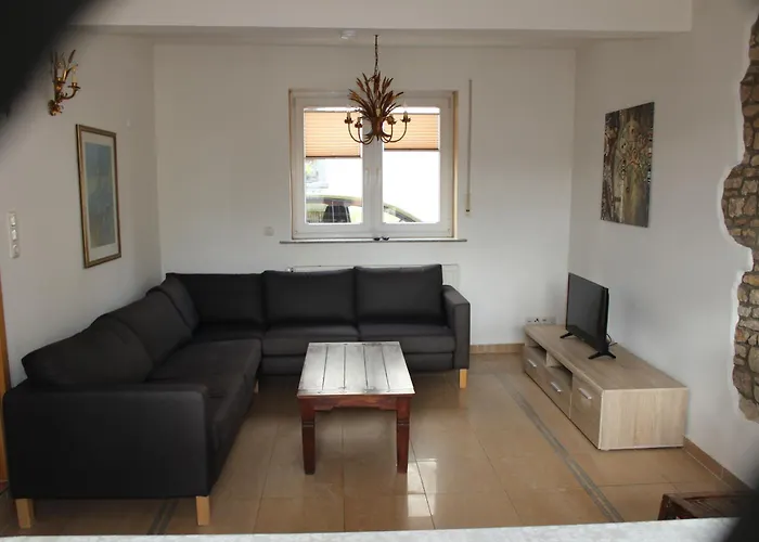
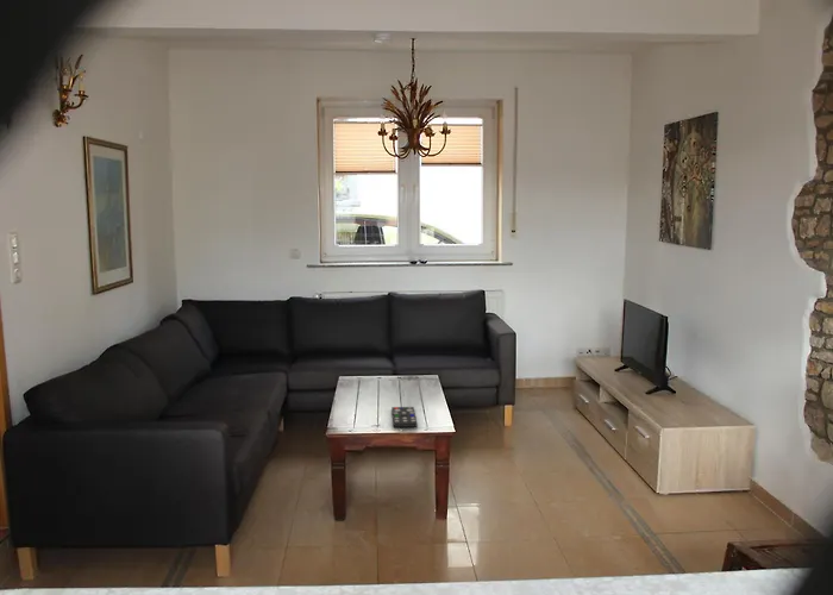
+ remote control (403, 415)
